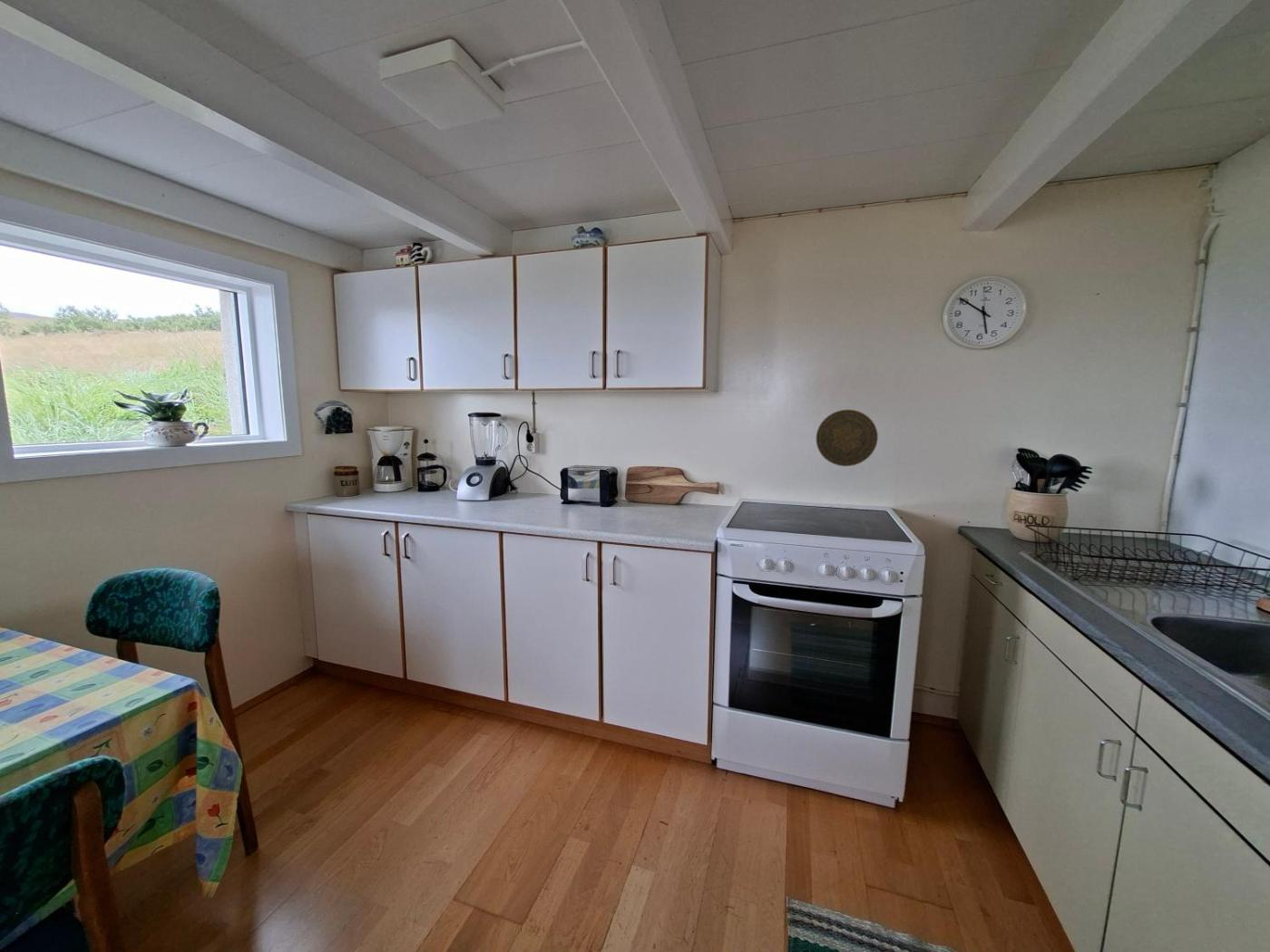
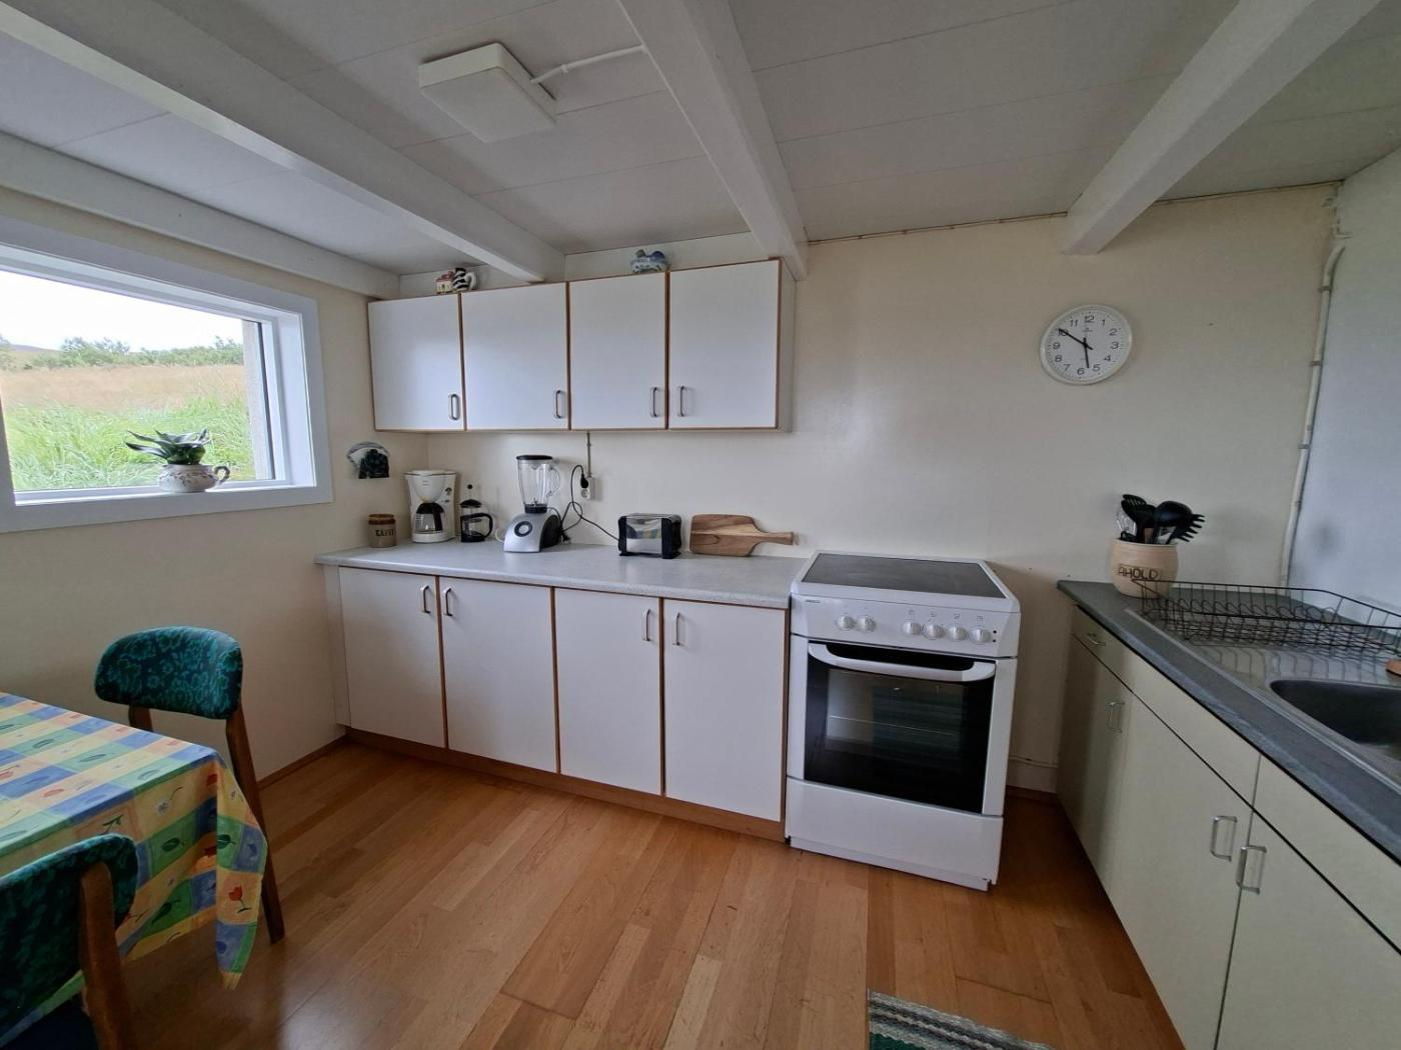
- decorative plate (846, 438)
